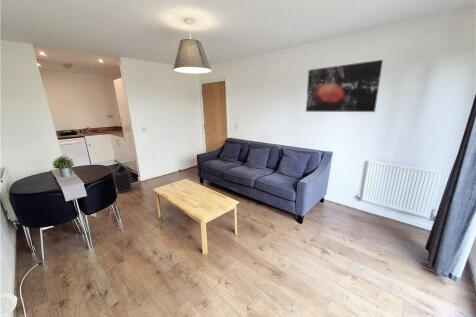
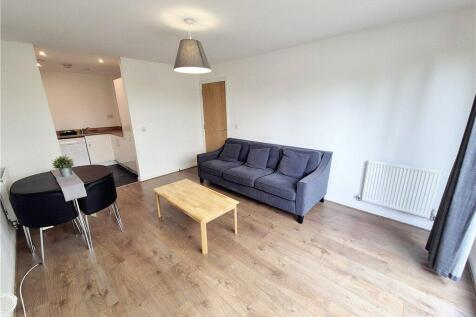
- trash can (121, 177)
- wall art (339, 89)
